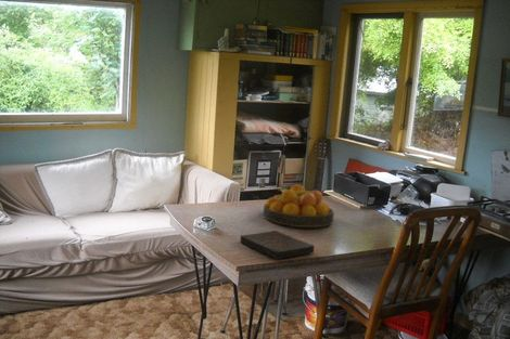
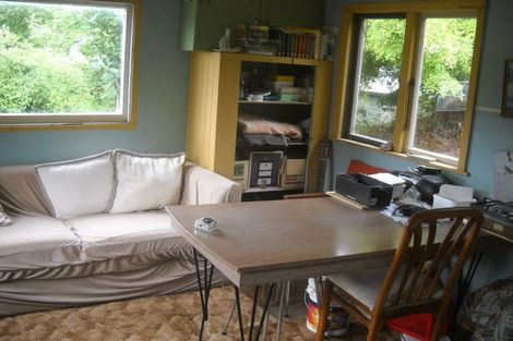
- book (276, 244)
- fruit bowl (298, 203)
